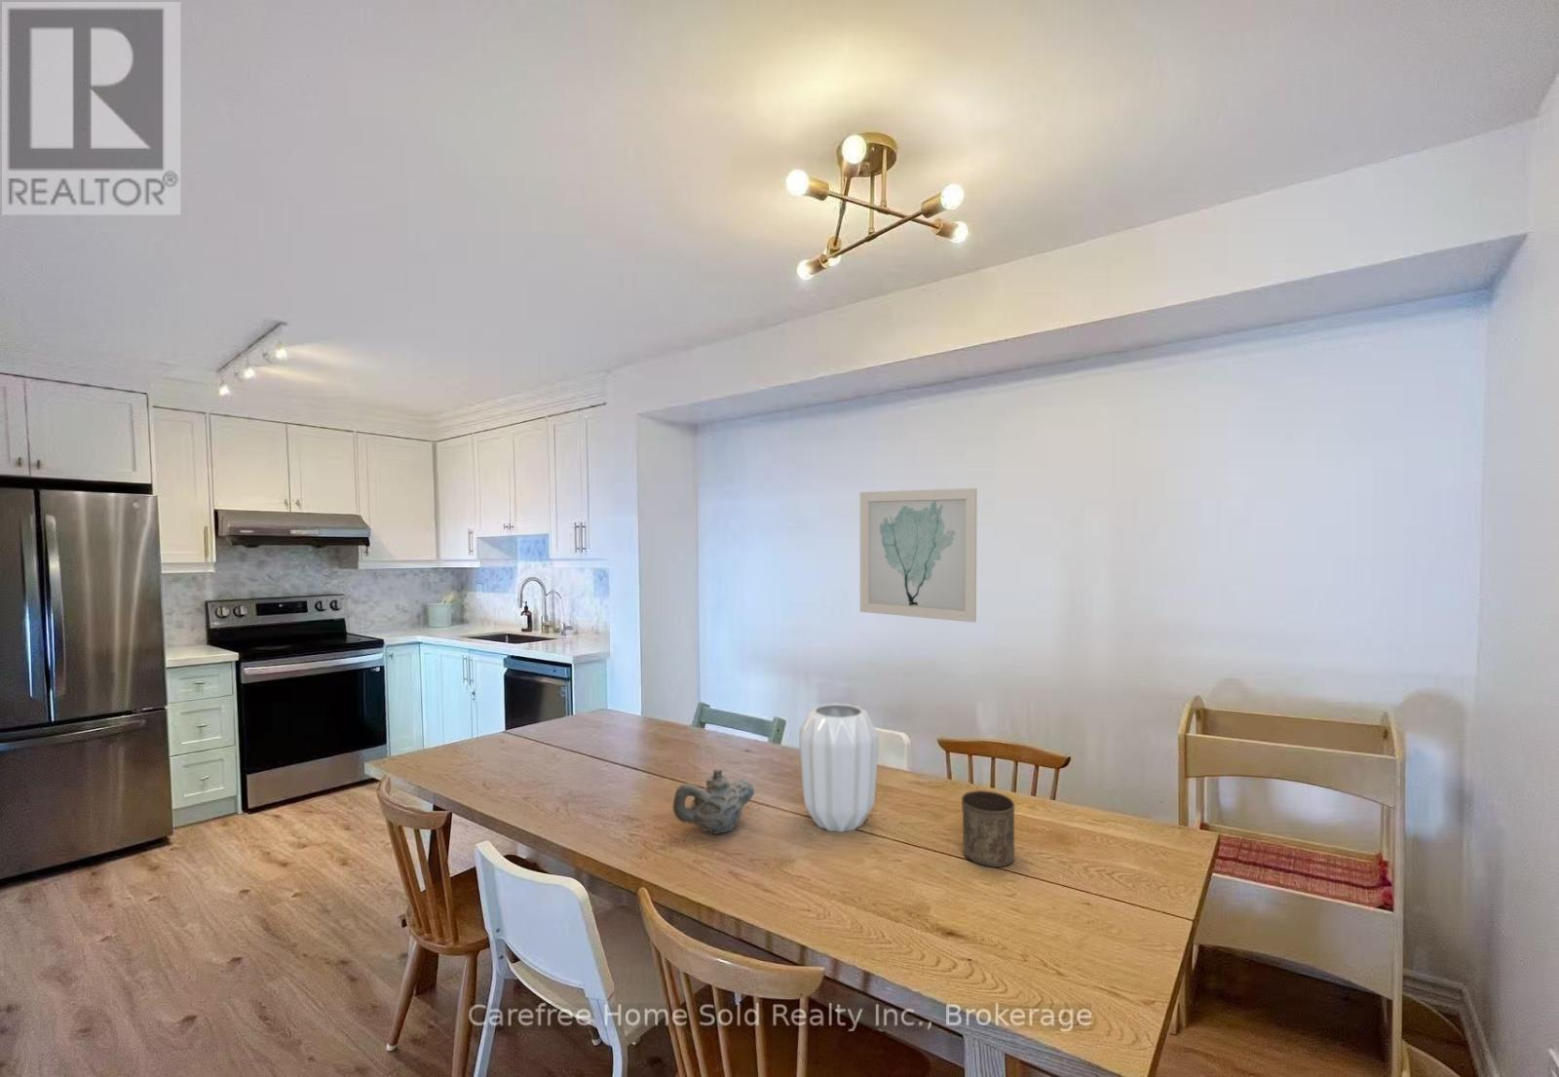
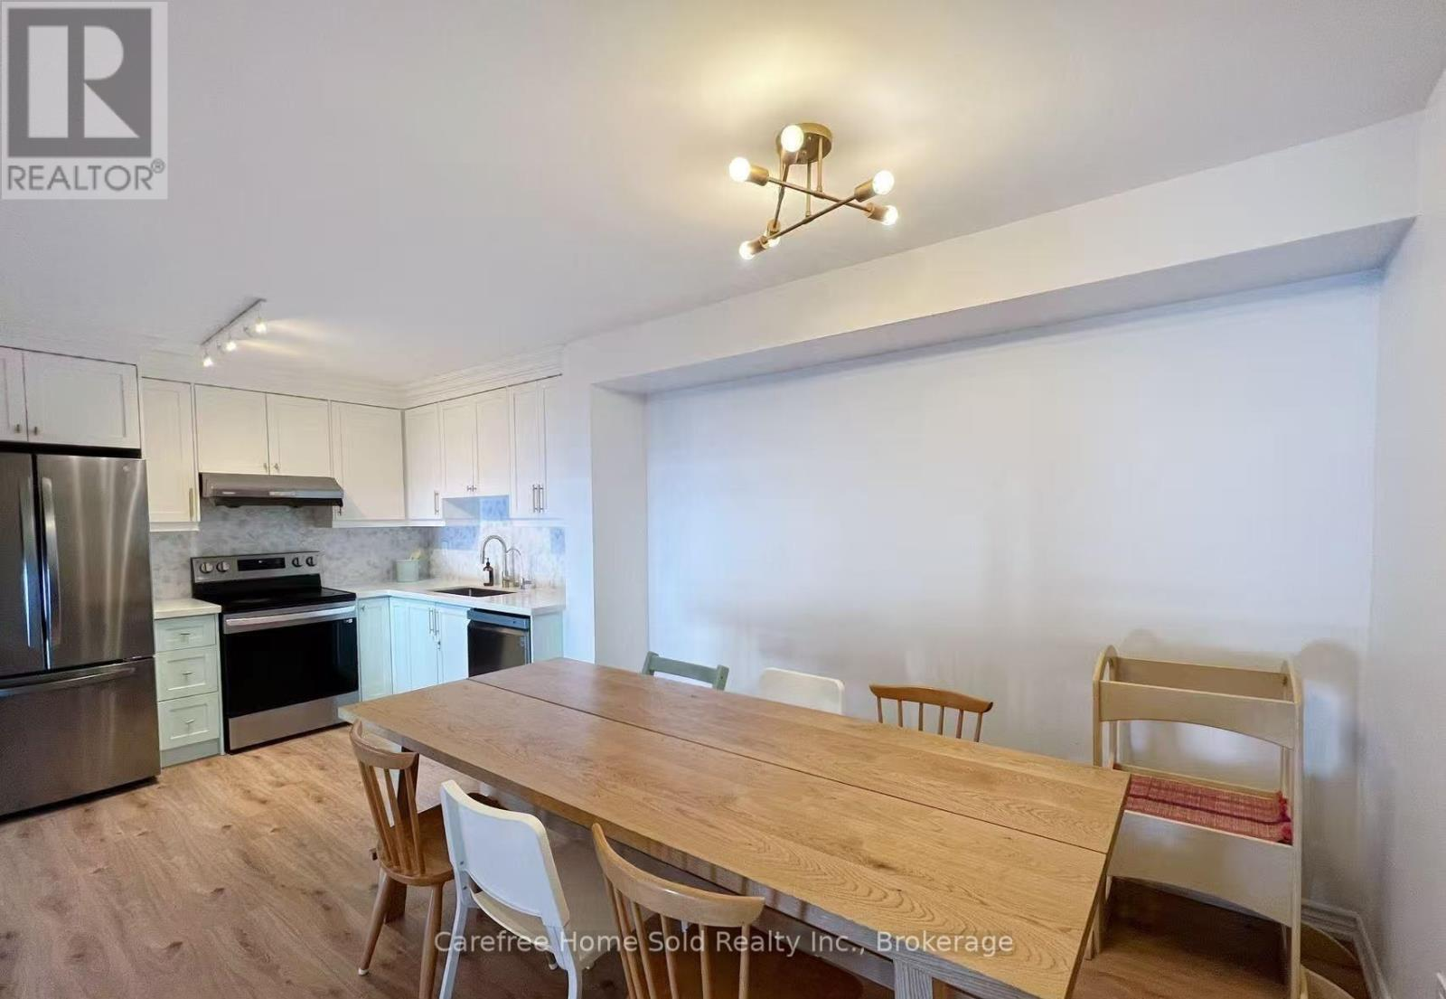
- vase (838, 765)
- cup (987, 827)
- teapot (716, 800)
- wall art (915, 553)
